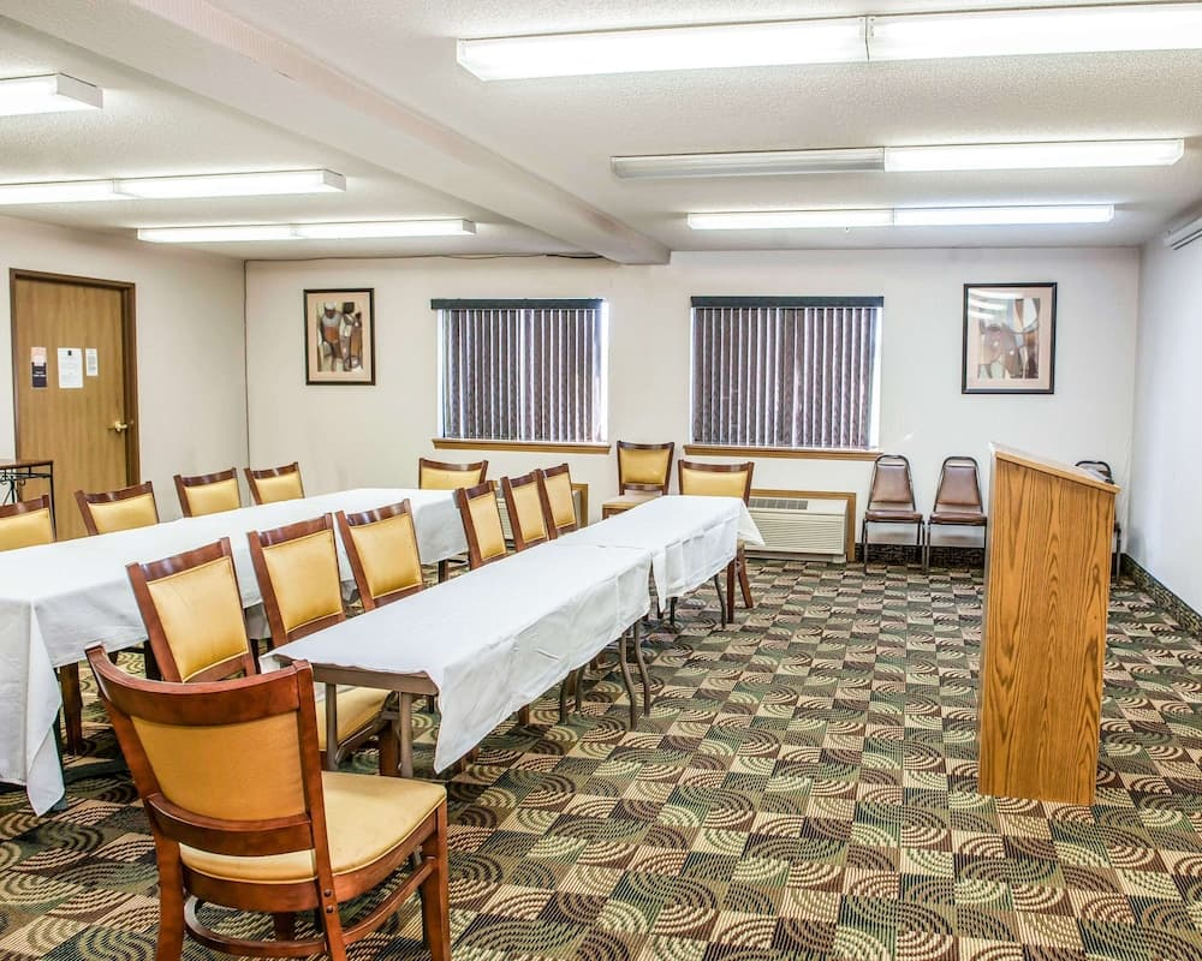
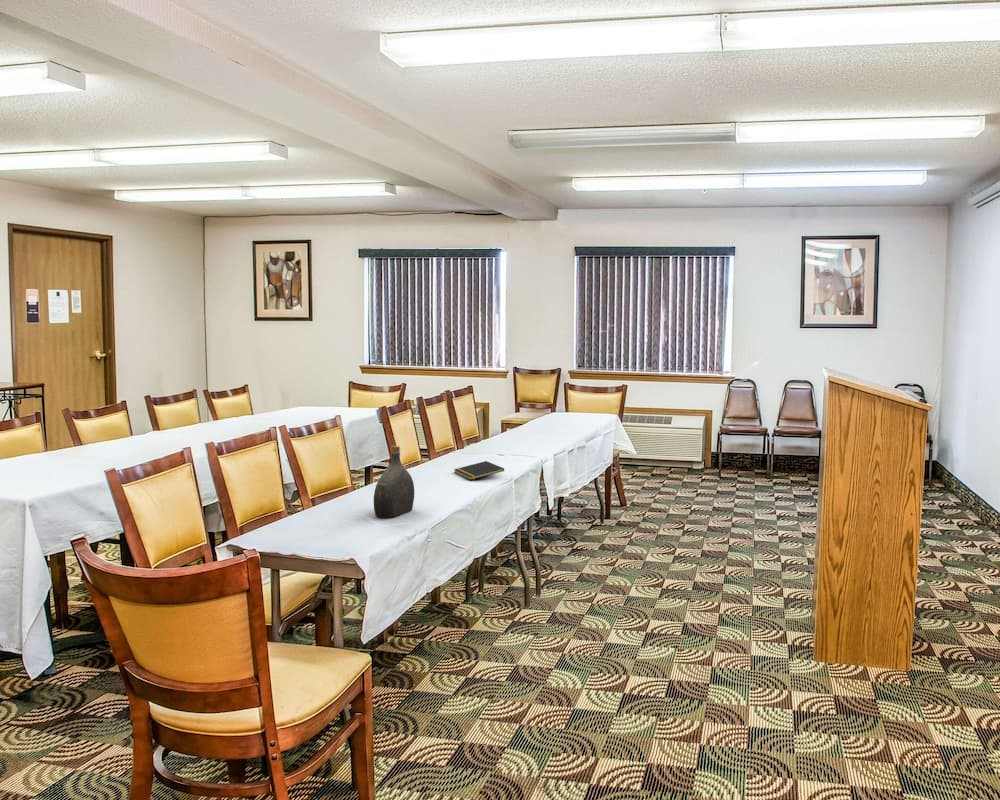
+ notepad (478, 470)
+ water jug (394, 479)
